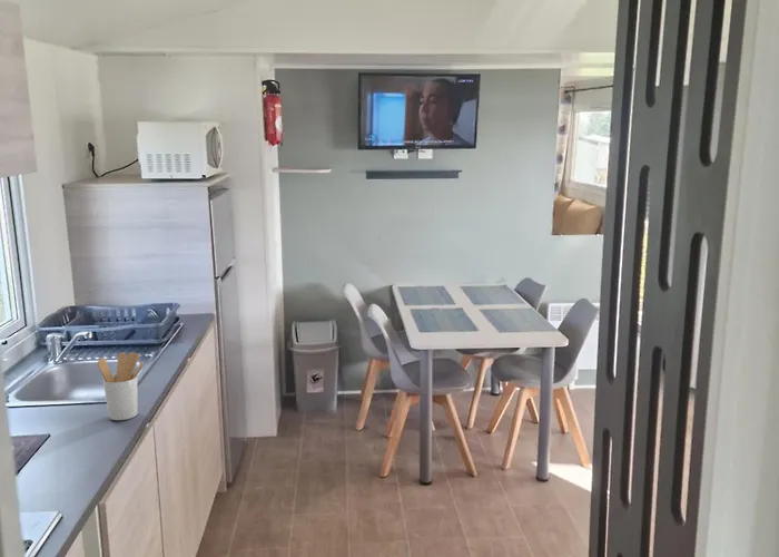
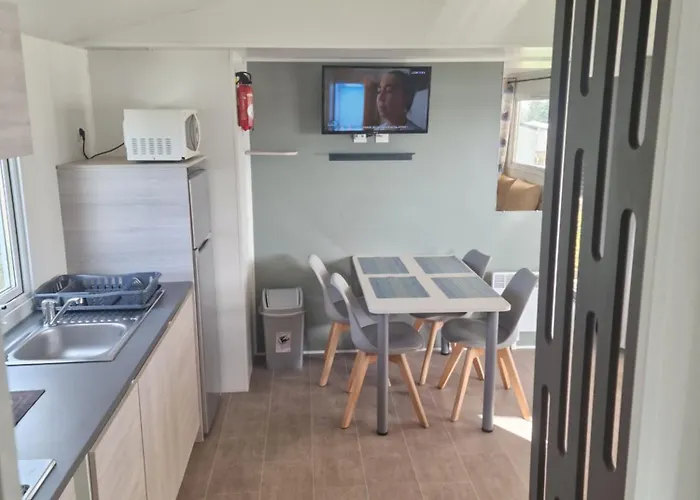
- utensil holder (124, 383)
